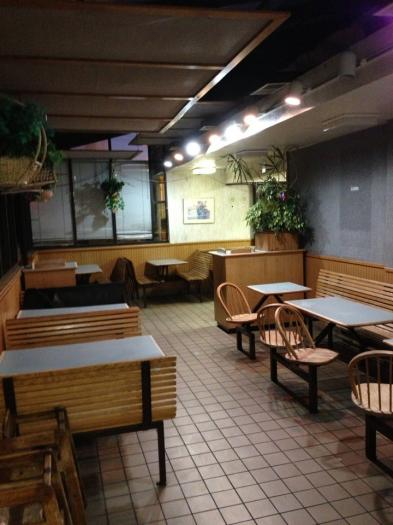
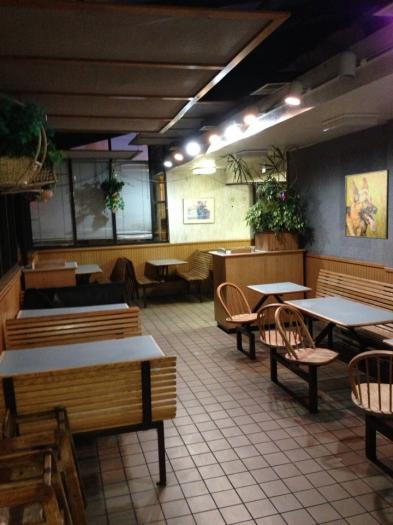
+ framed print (365, 205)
